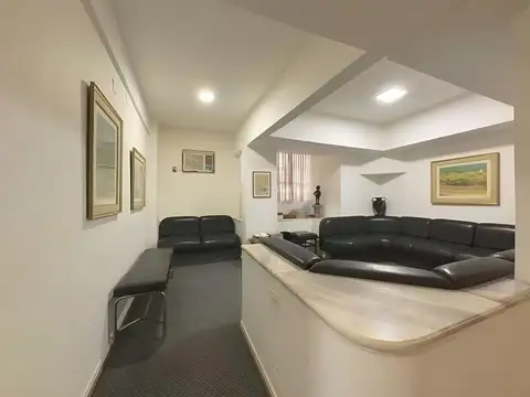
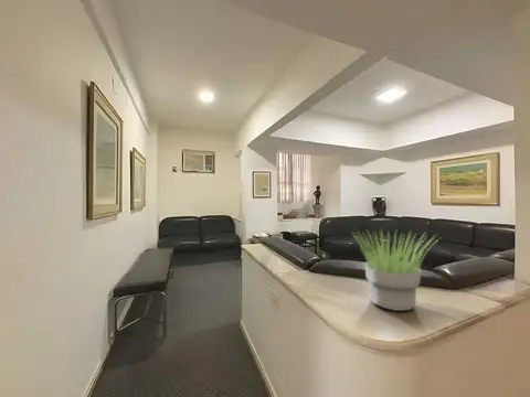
+ potted plant (391, 268)
